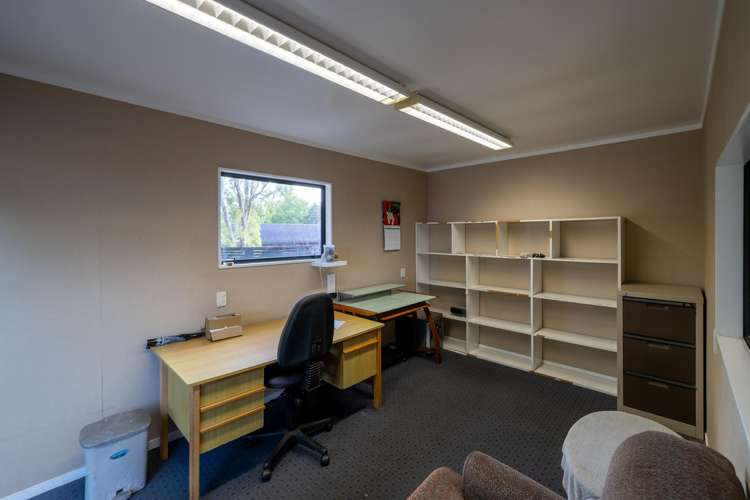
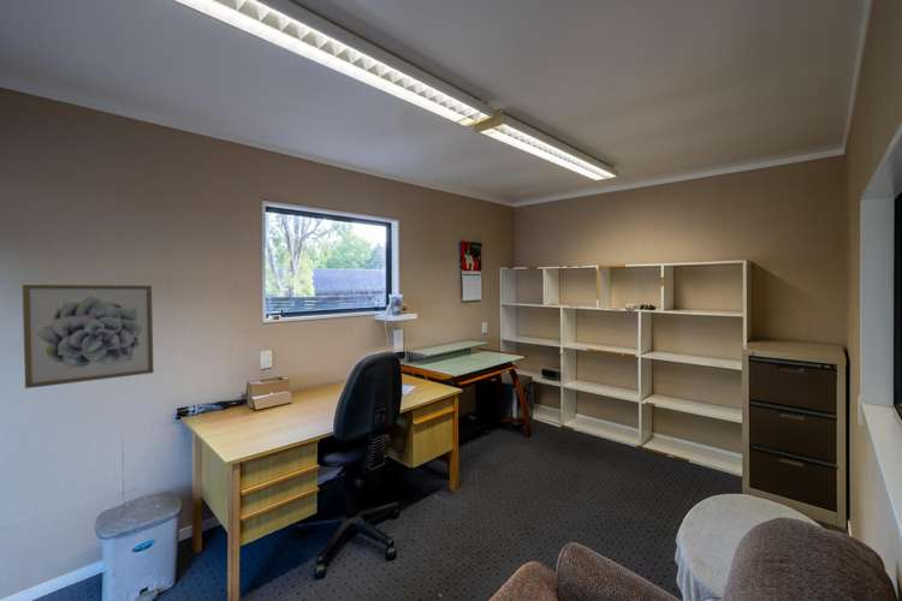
+ wall art (93, 332)
